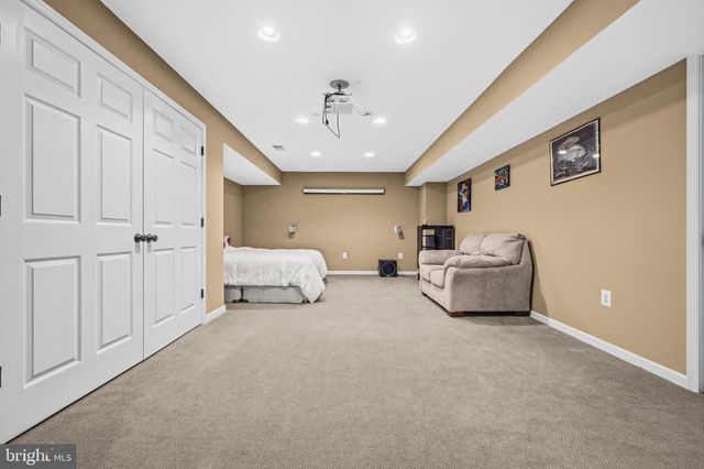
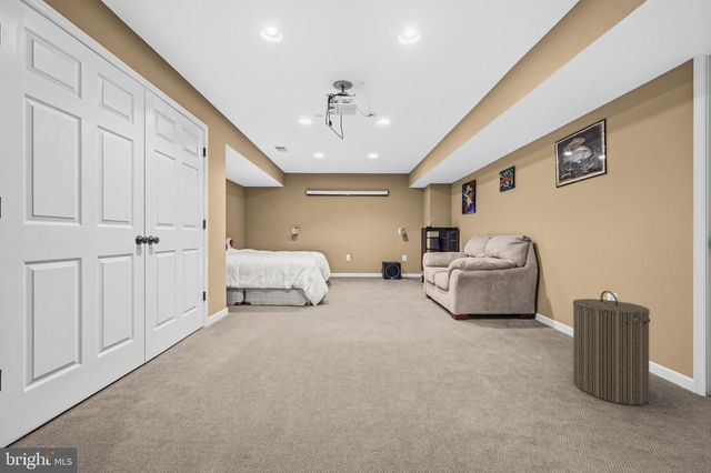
+ laundry hamper (609, 340)
